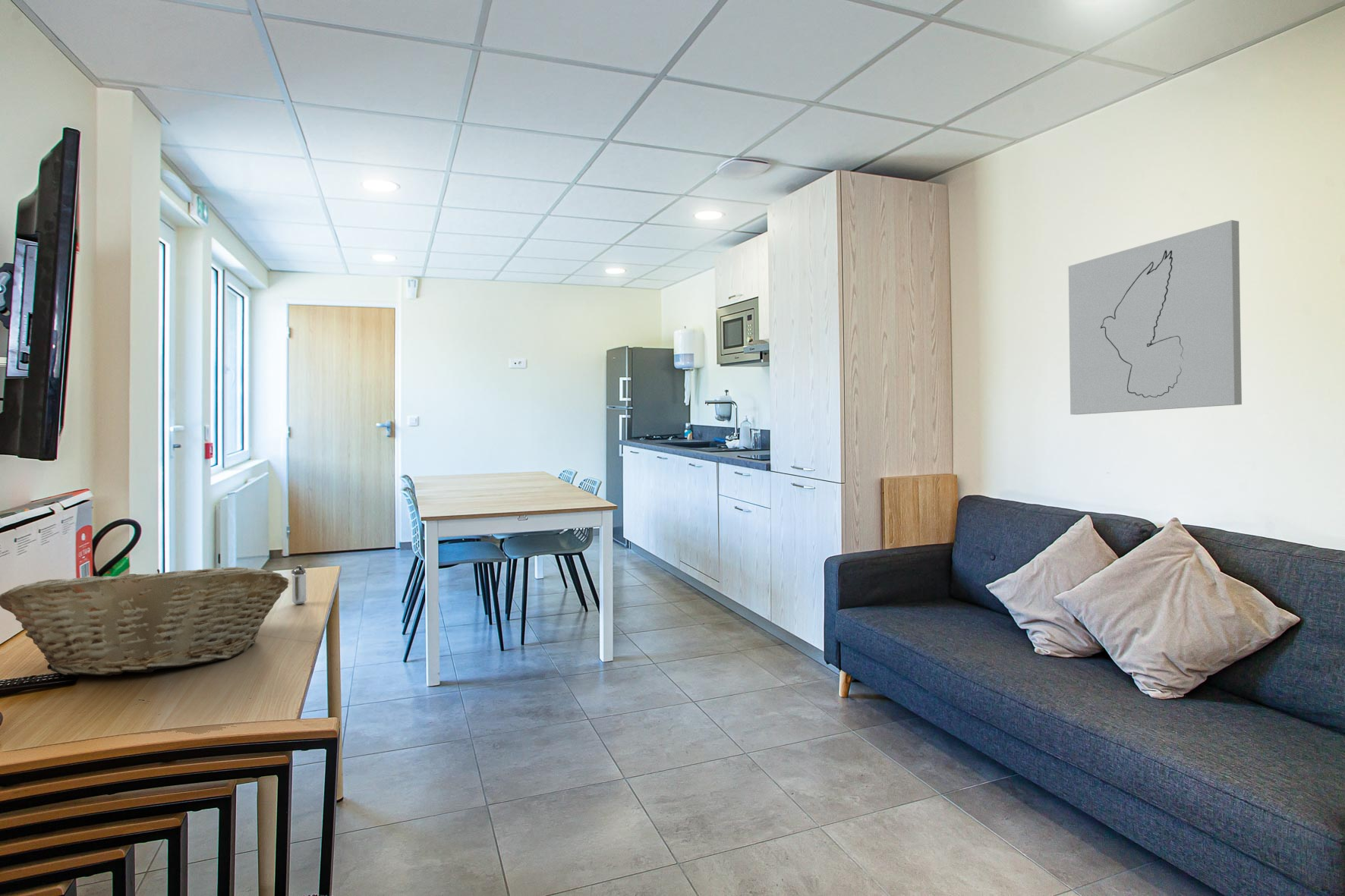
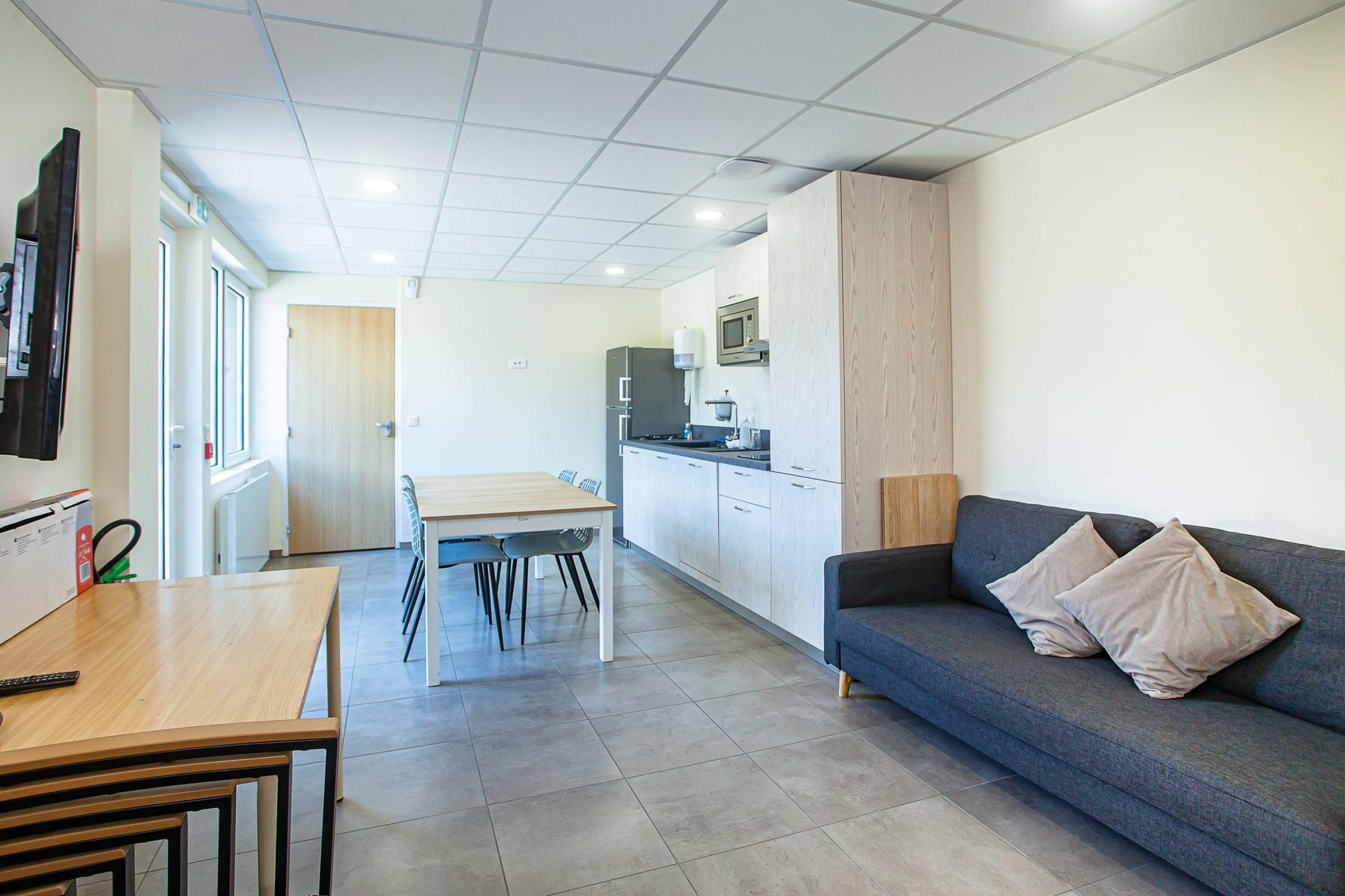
- shaker (299, 584)
- fruit basket (156, 609)
- wall art (1145, 328)
